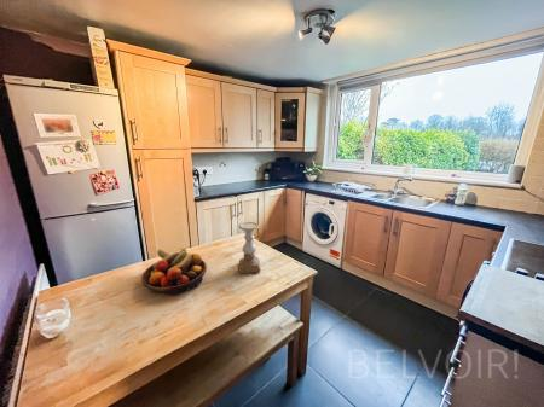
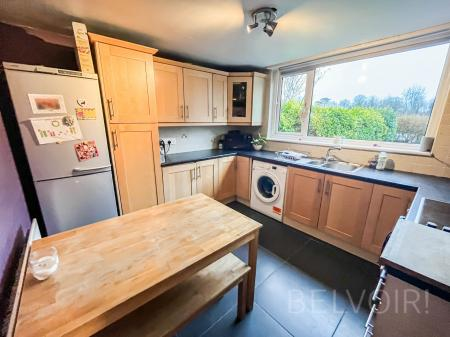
- candle holder (249, 246)
- fruit bowl (174, 267)
